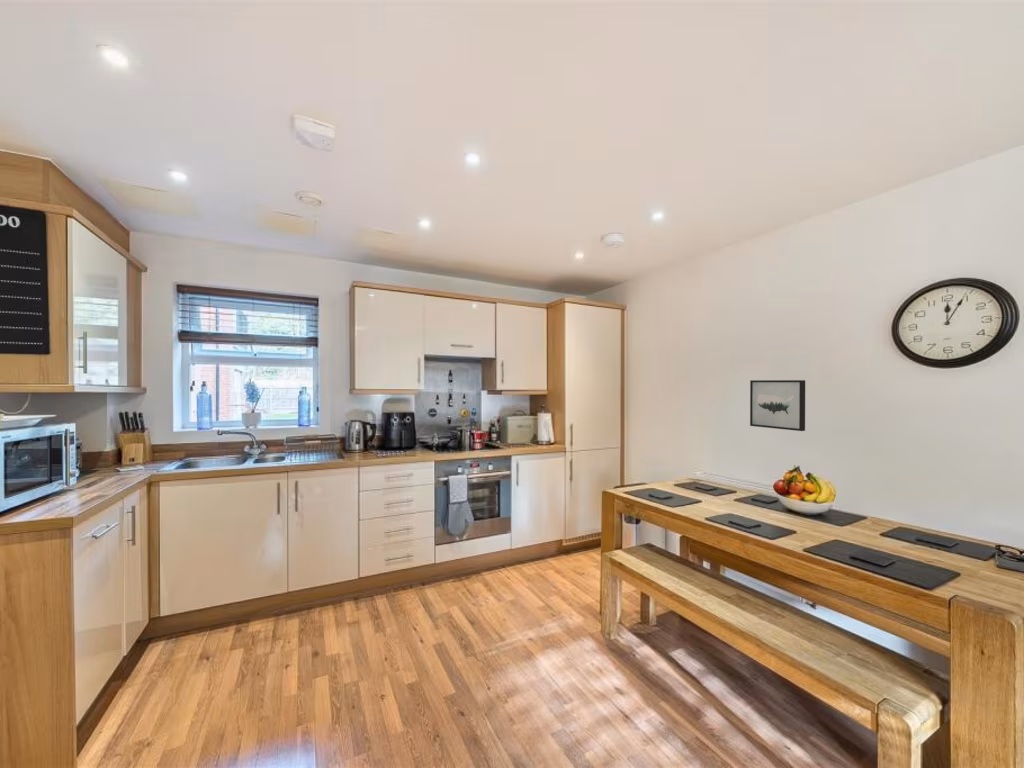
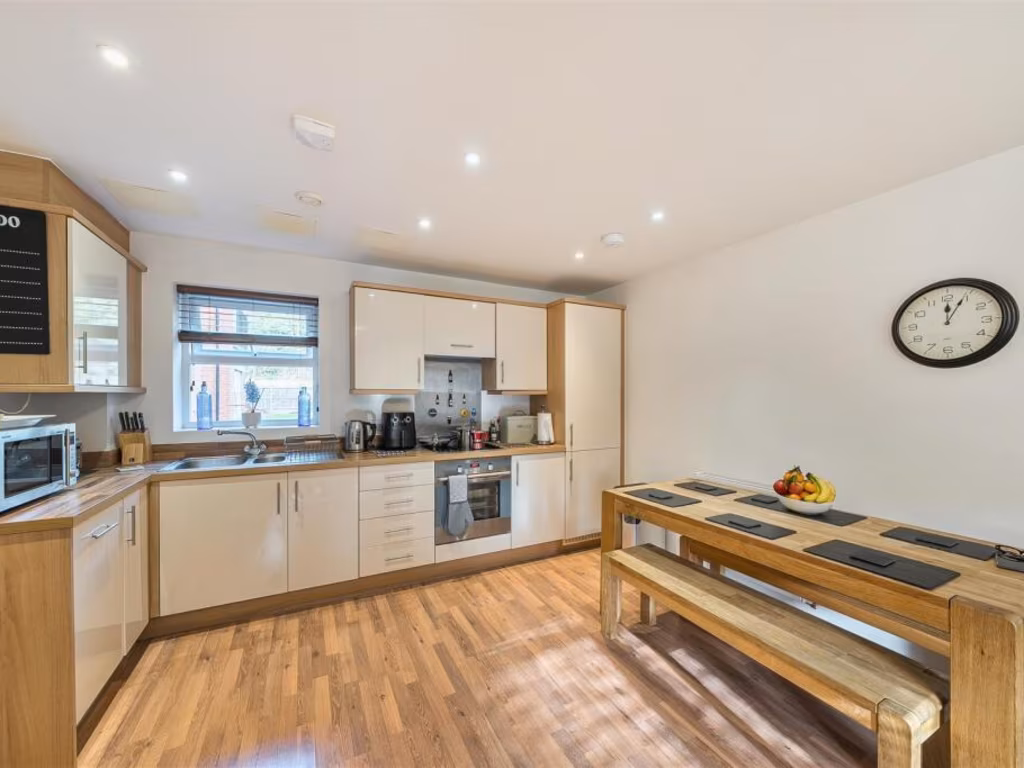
- wall art (776, 404)
